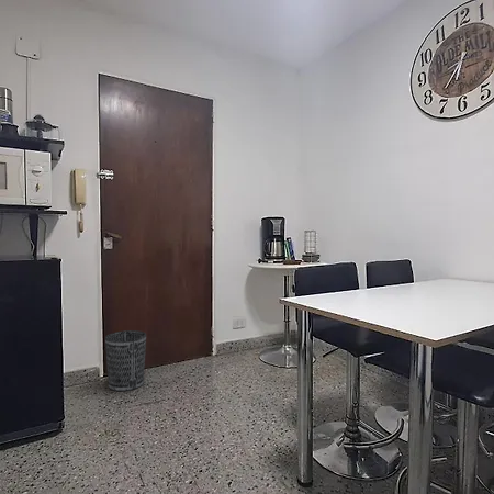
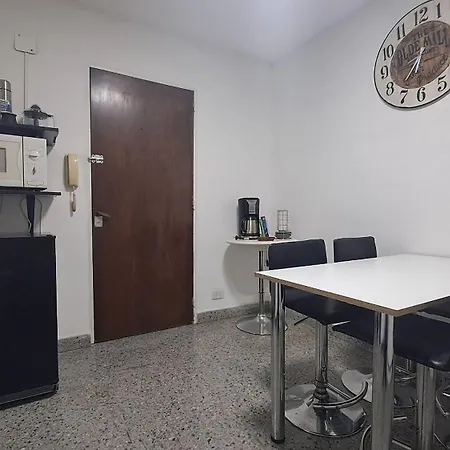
- wastebasket (125, 359)
